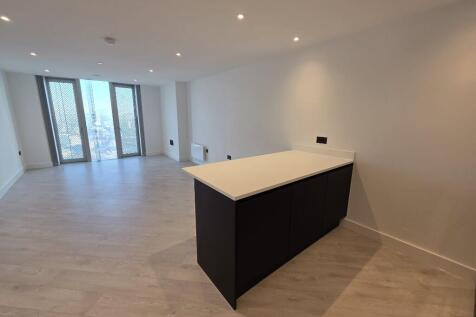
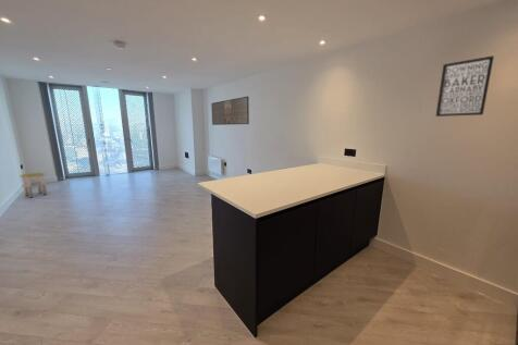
+ stool (34, 183)
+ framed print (227, 112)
+ wall art (461, 88)
